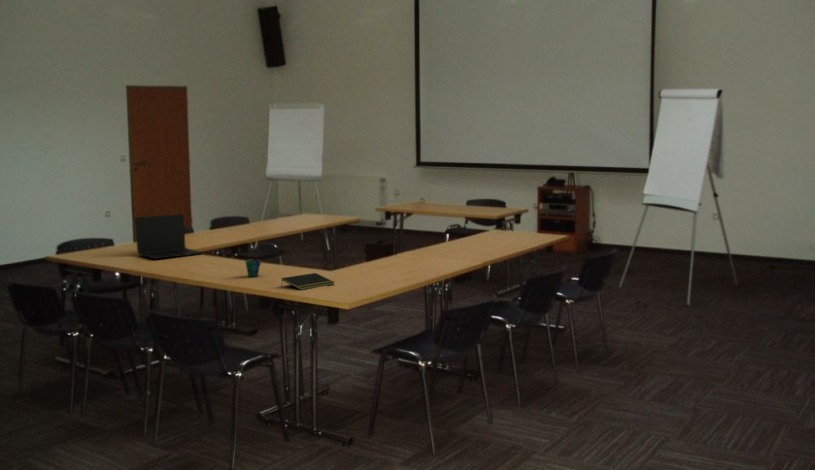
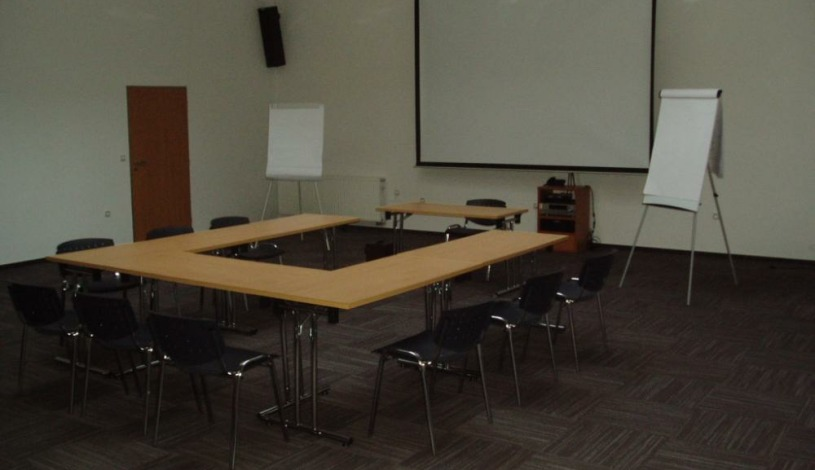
- cup (254, 268)
- laptop (168, 236)
- notepad (308, 281)
